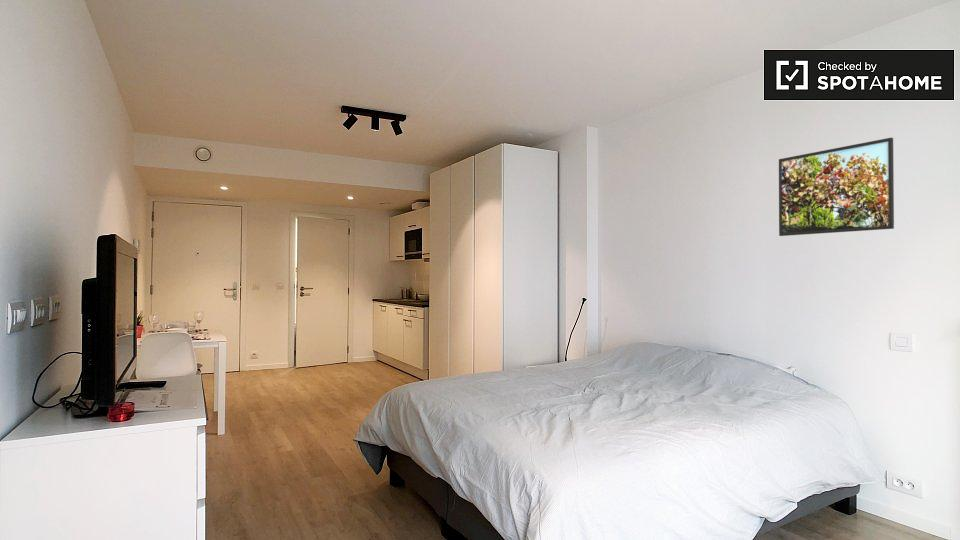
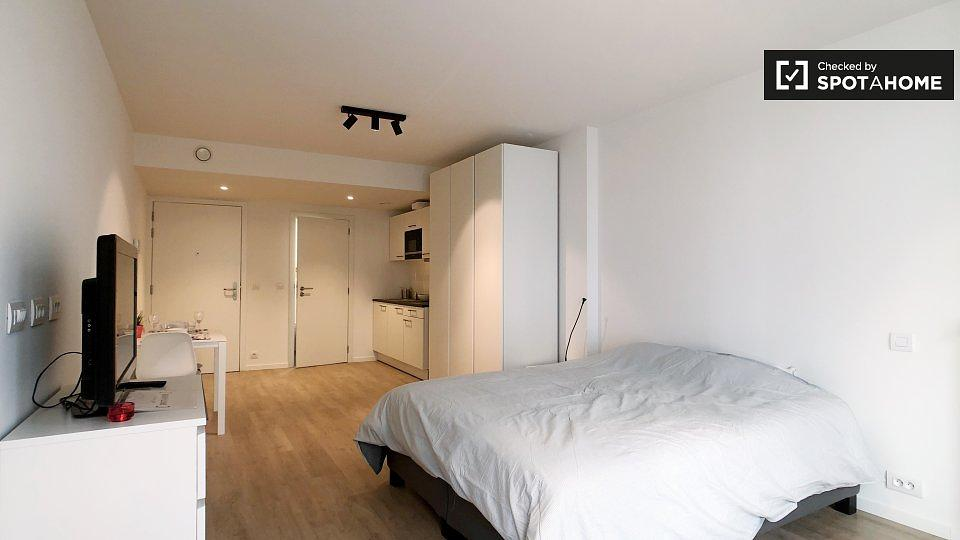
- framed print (831, 190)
